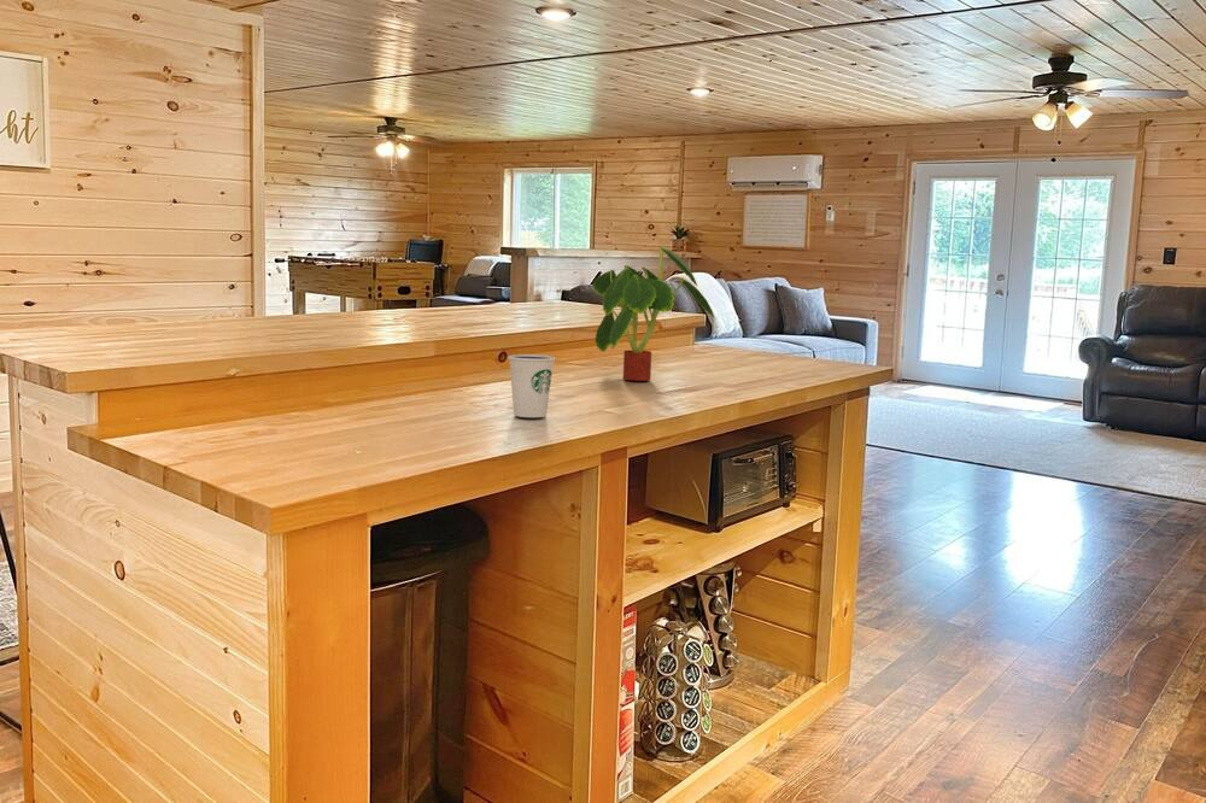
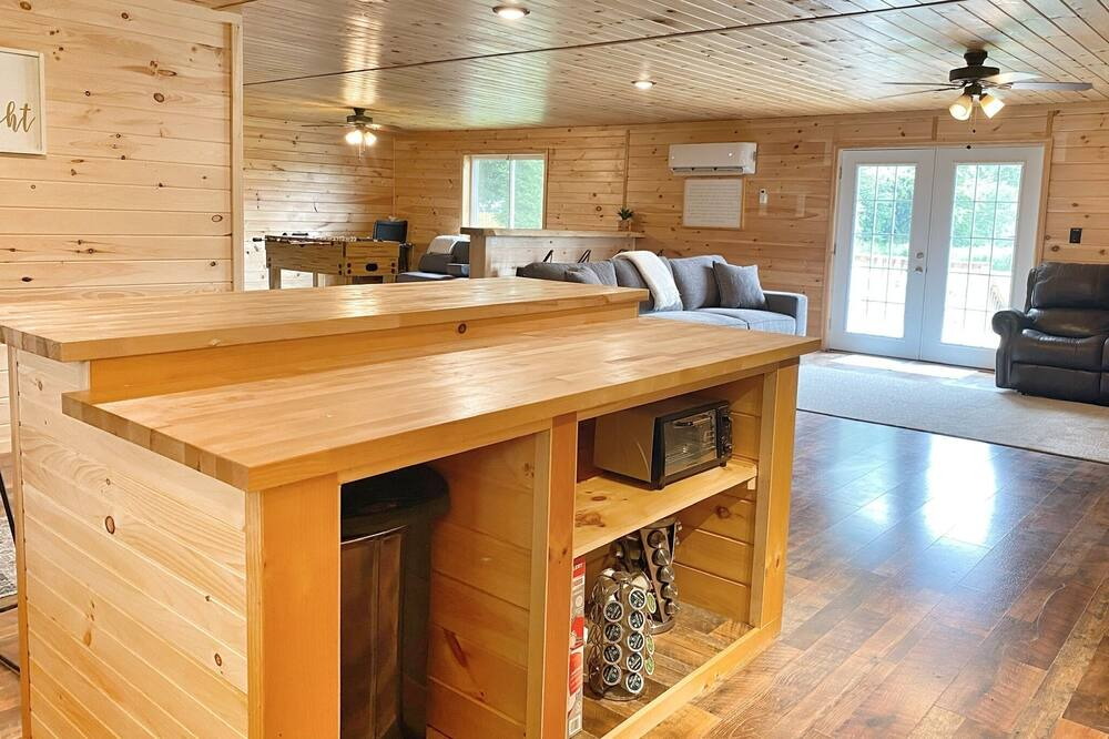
- plant (638, 311)
- dixie cup (531, 386)
